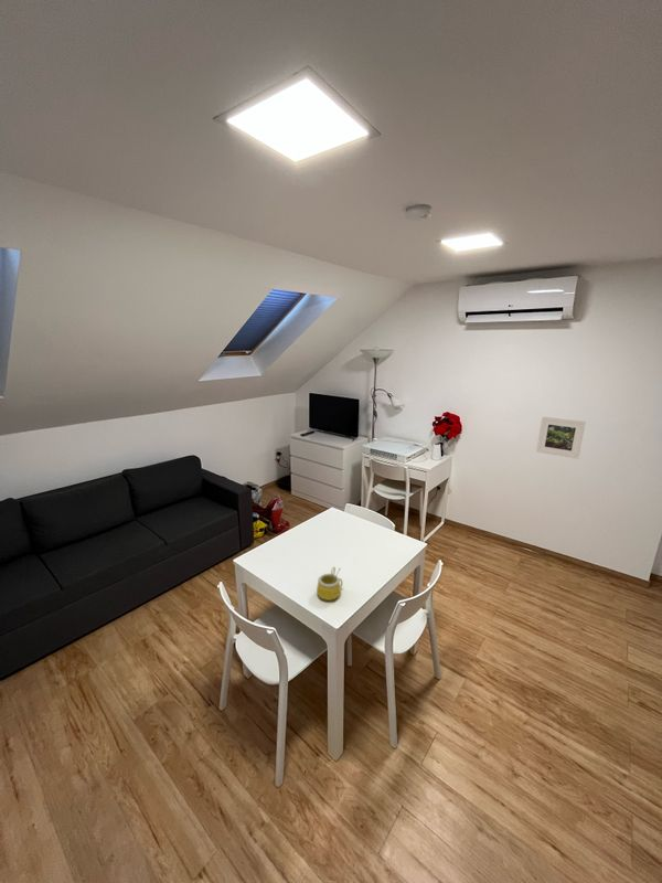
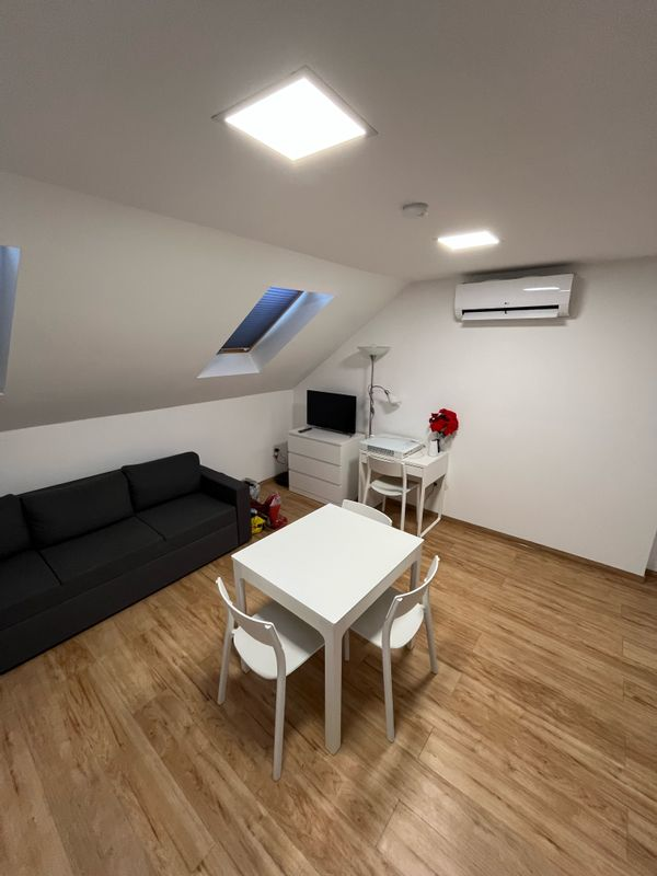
- mug (330, 582)
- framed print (559, 437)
